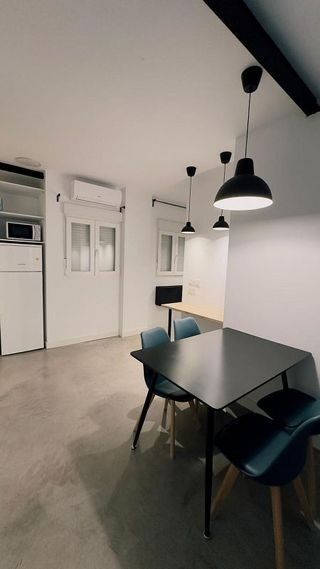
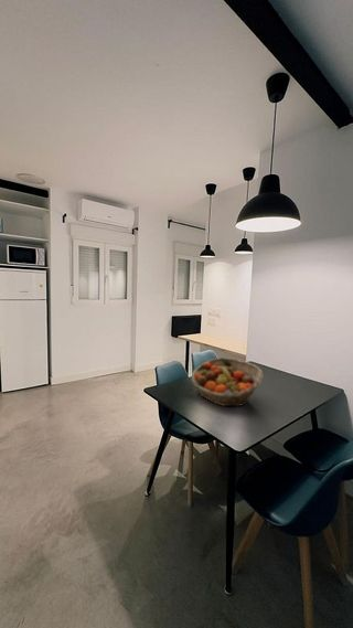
+ fruit basket (225, 380)
